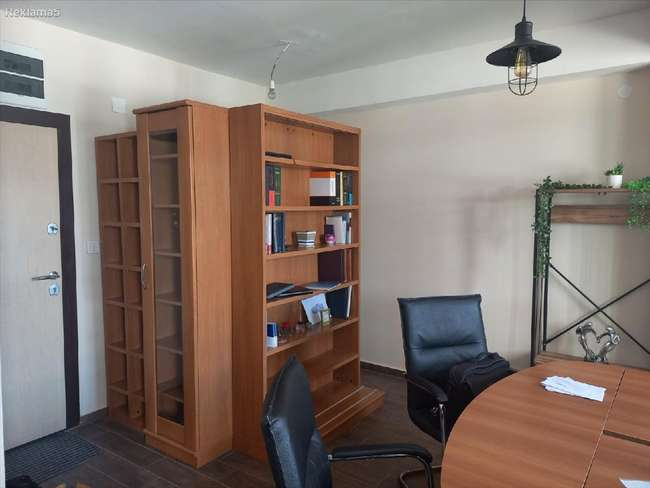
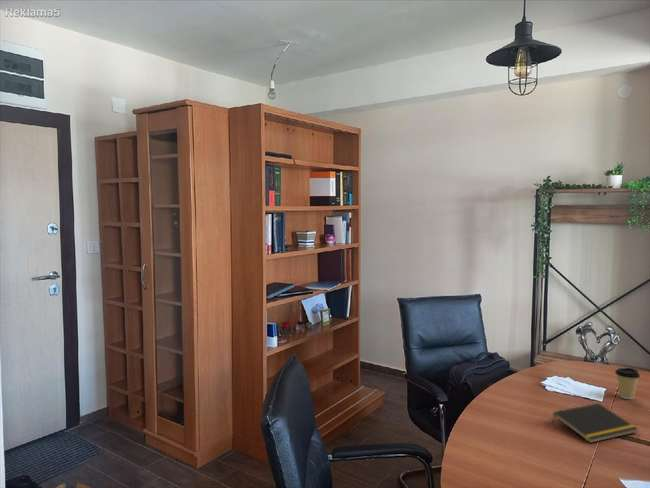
+ coffee cup (627, 383)
+ notepad (594, 421)
